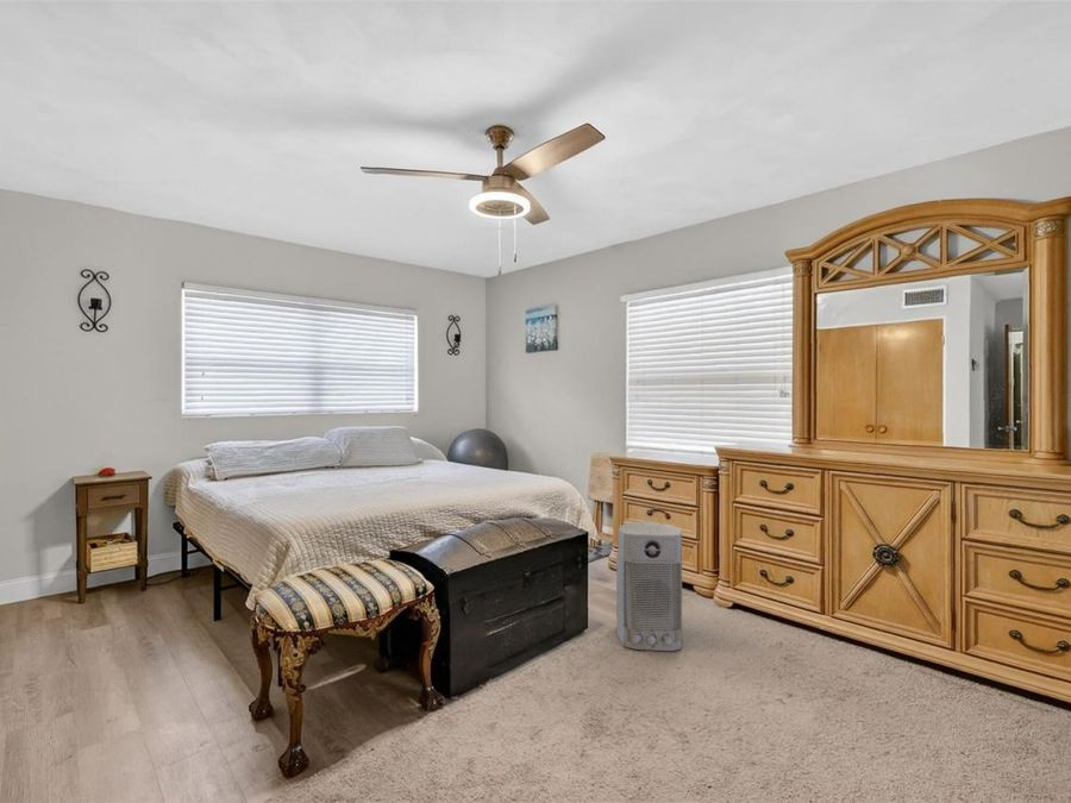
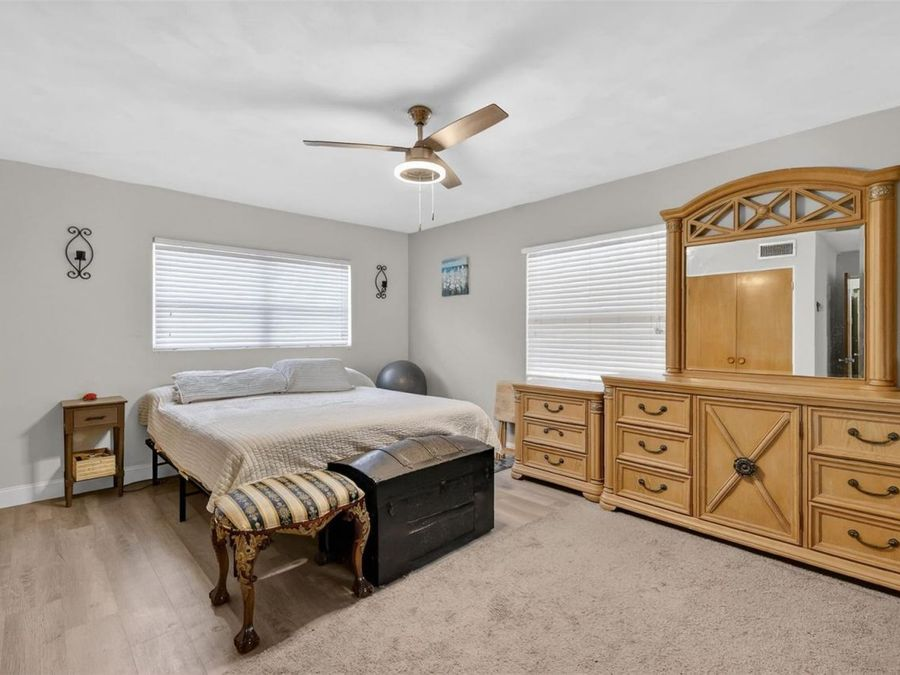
- air purifier (649, 582)
